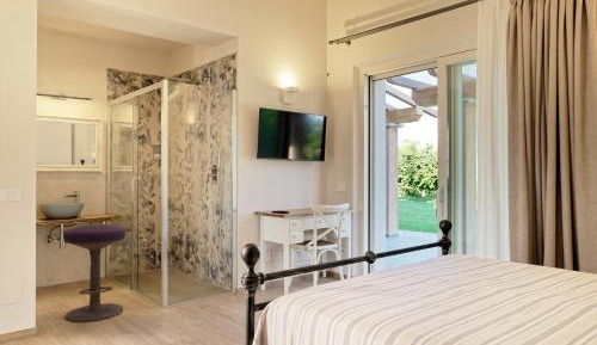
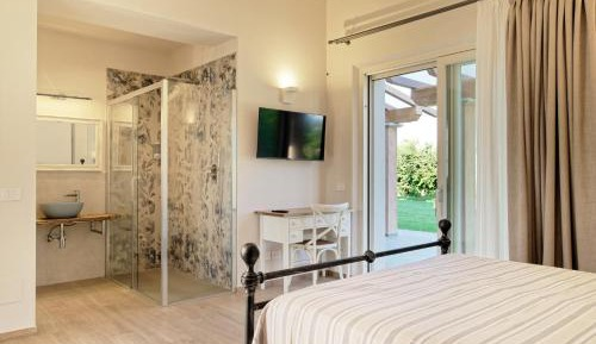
- stool (94, 269)
